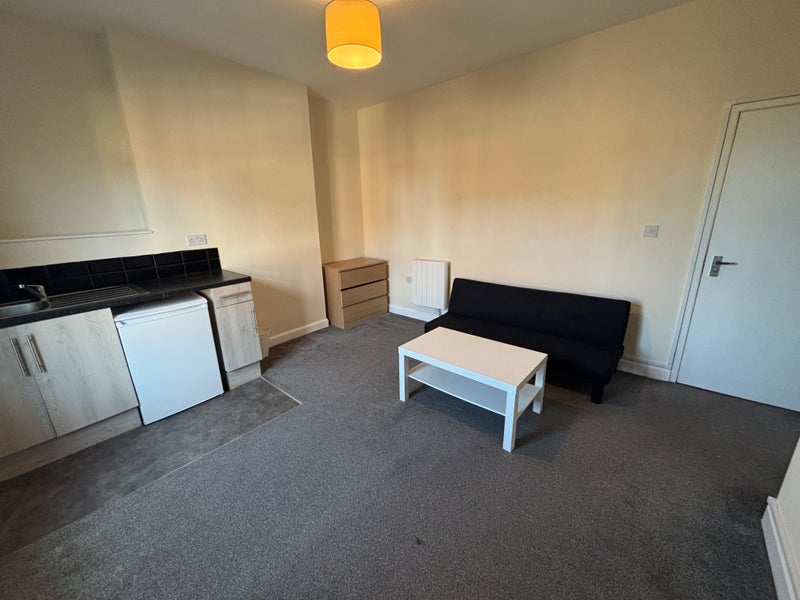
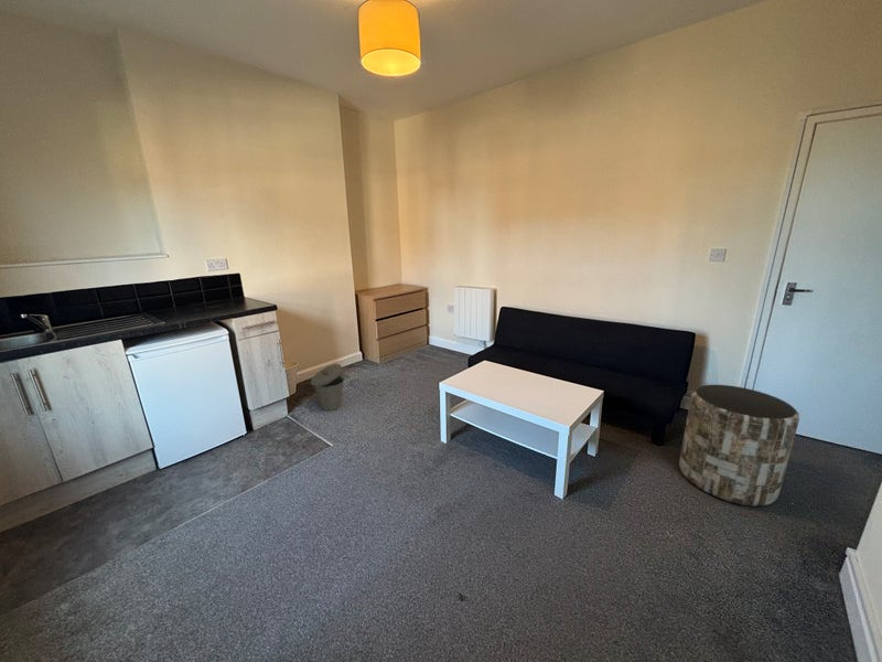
+ side table (733, 440)
+ trash can (327, 387)
